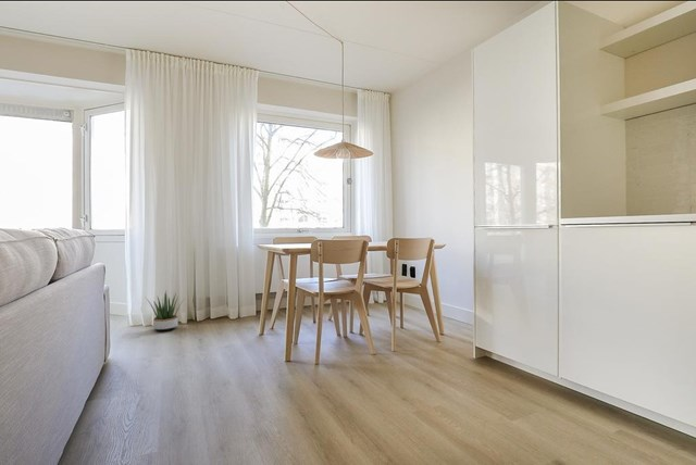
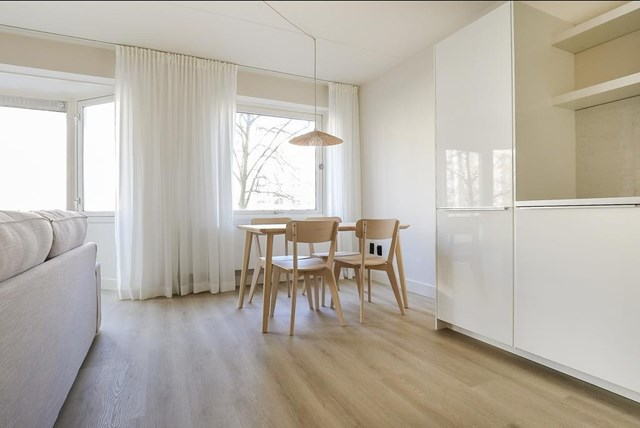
- potted plant (165, 310)
